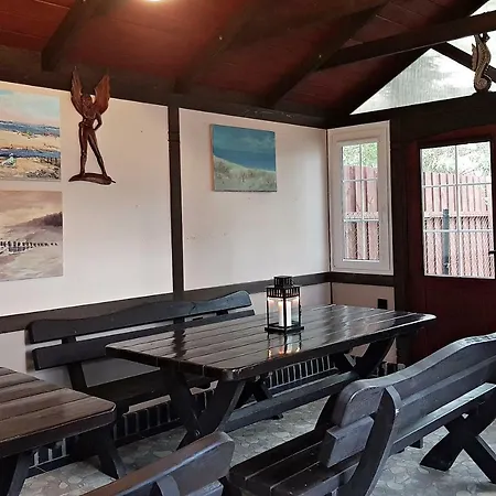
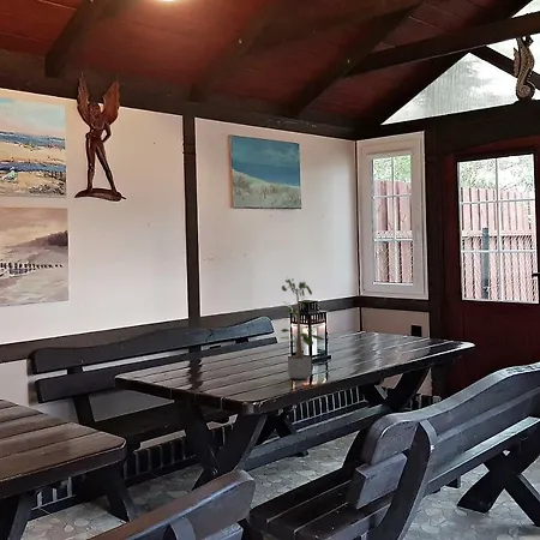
+ potted plant (298, 325)
